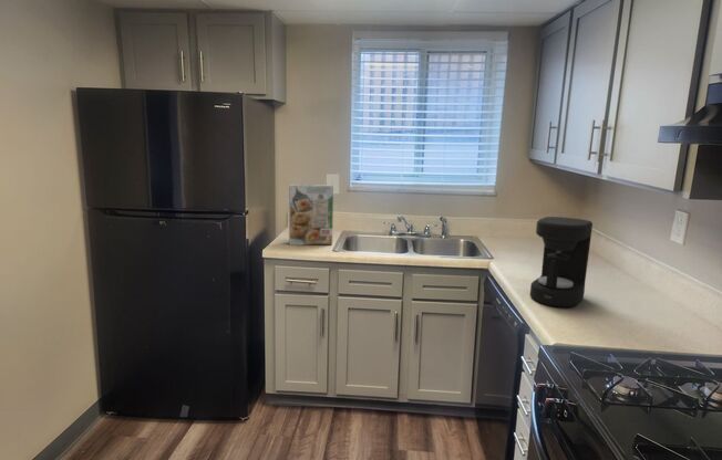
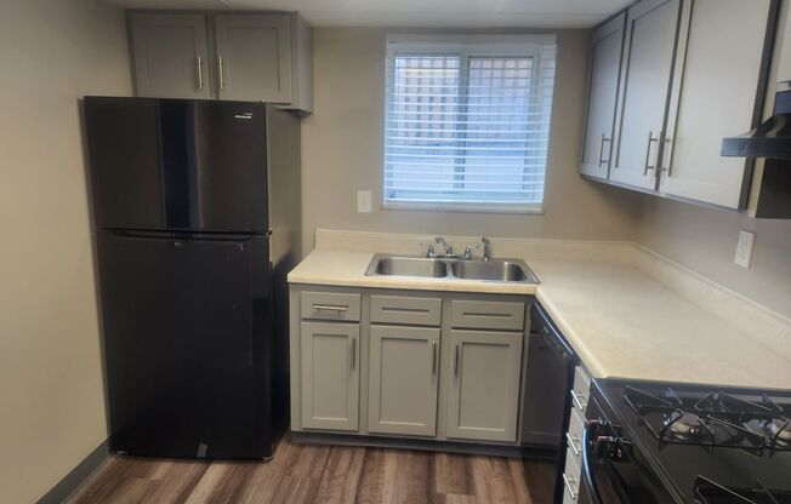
- cereal box (310, 215)
- coffee maker (560, 260)
